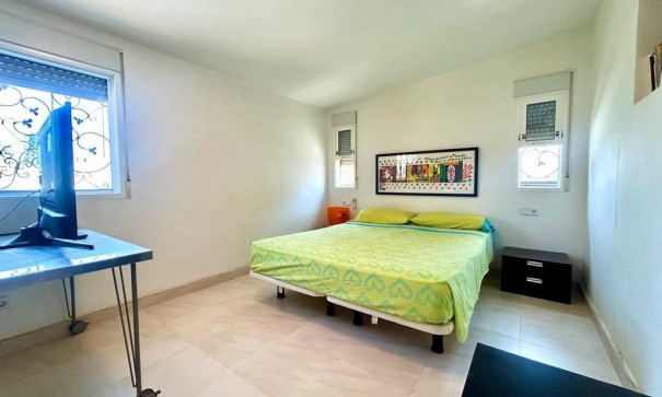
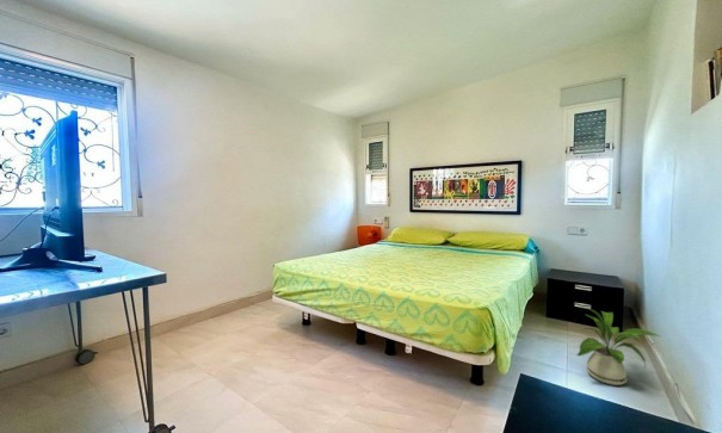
+ house plant (617, 346)
